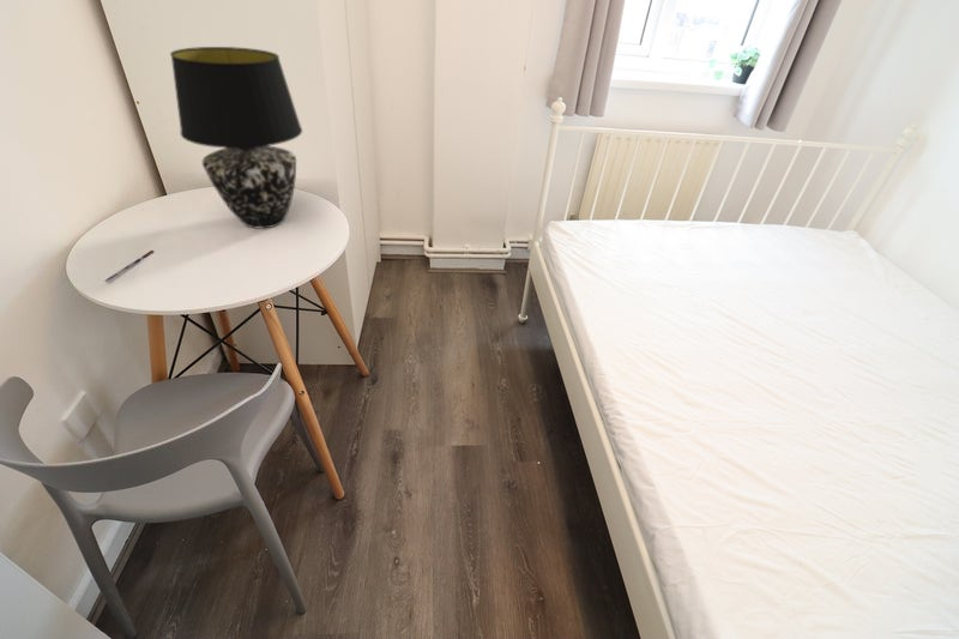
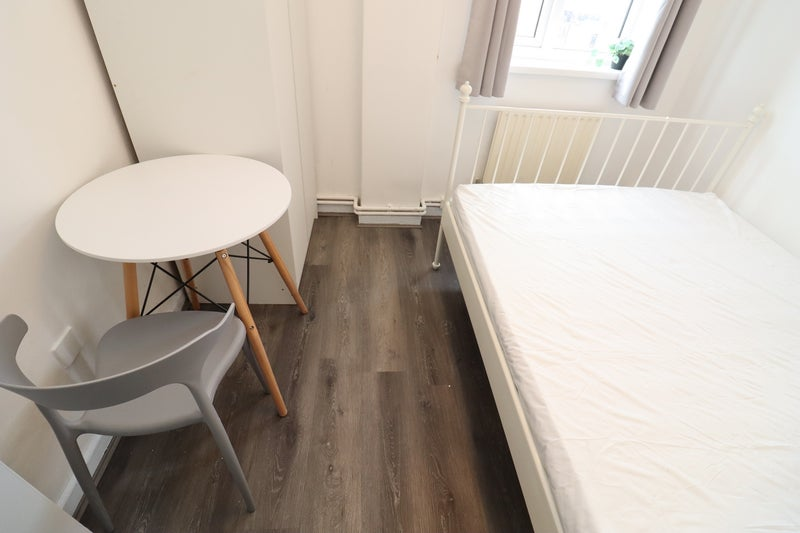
- table lamp (247, 145)
- pen (129, 265)
